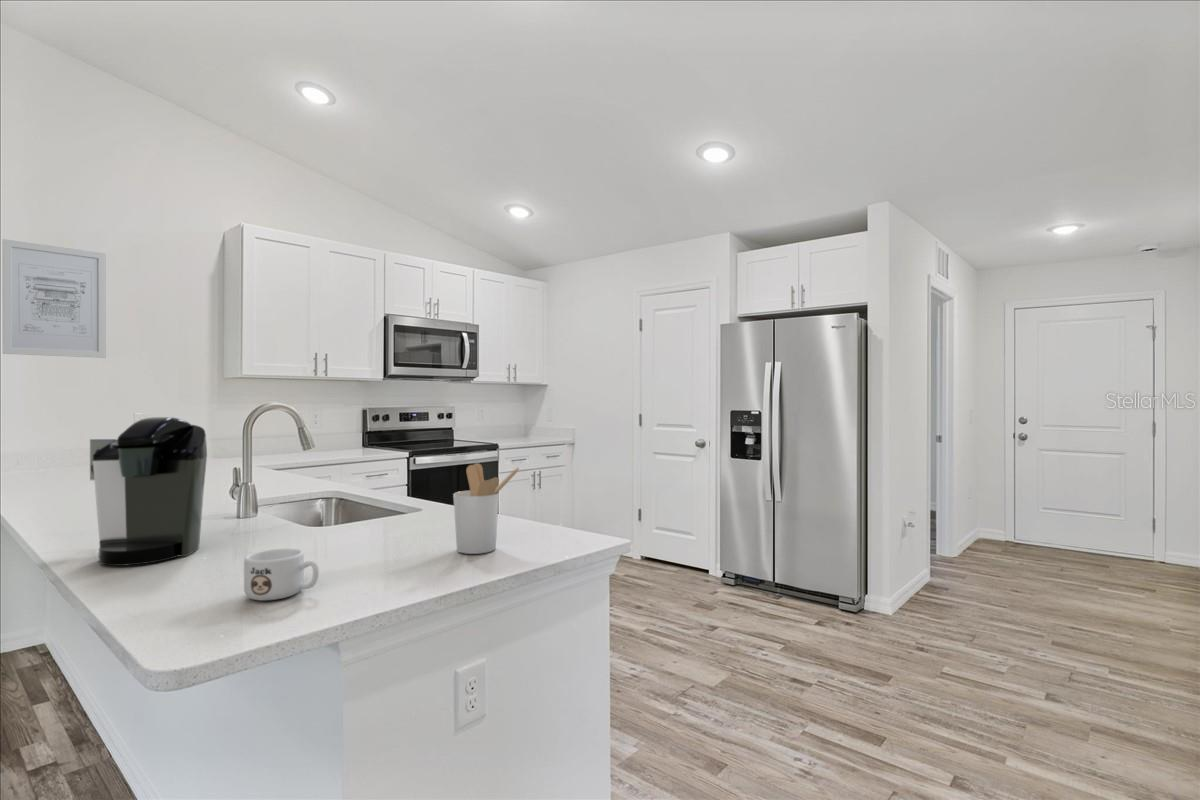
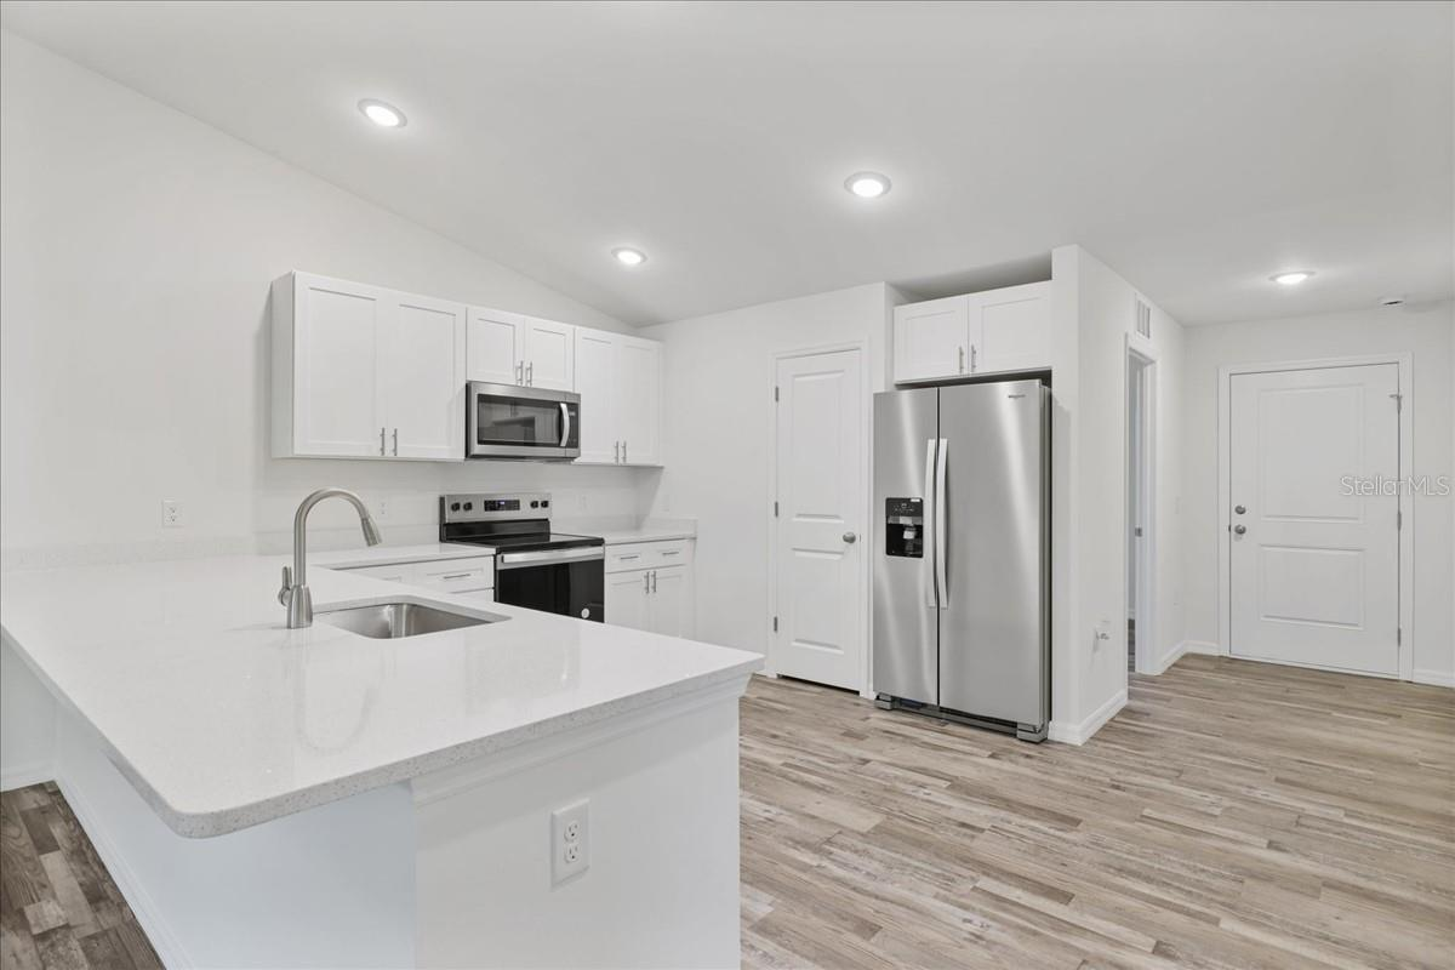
- utensil holder (488, 506)
- mug (283, 574)
- wall art (56, 301)
- coffee maker (128, 485)
